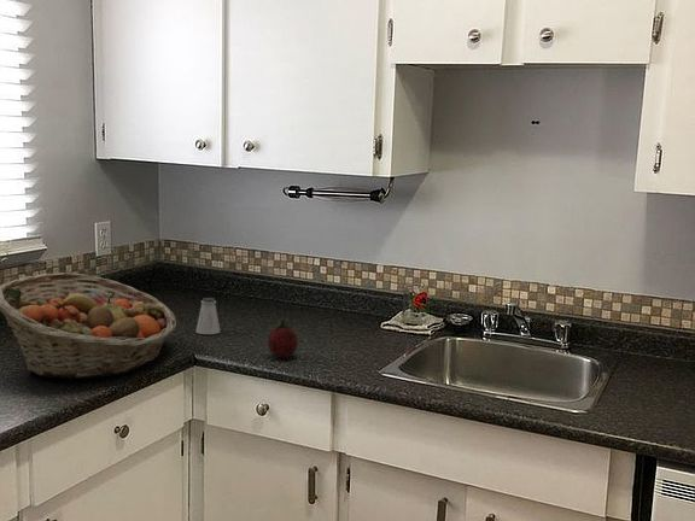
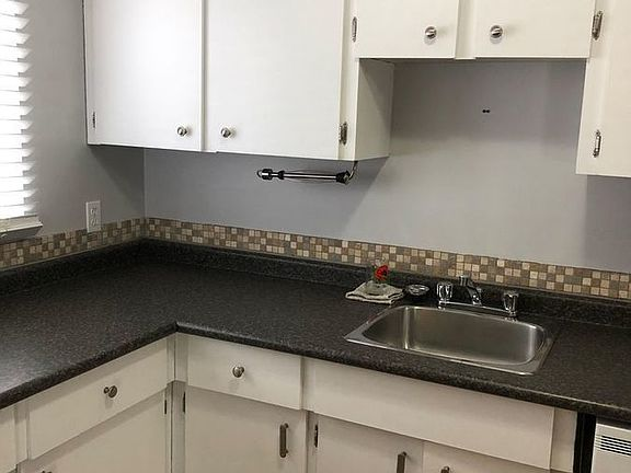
- fruit (282, 338)
- saltshaker (208, 315)
- fruit basket (89, 321)
